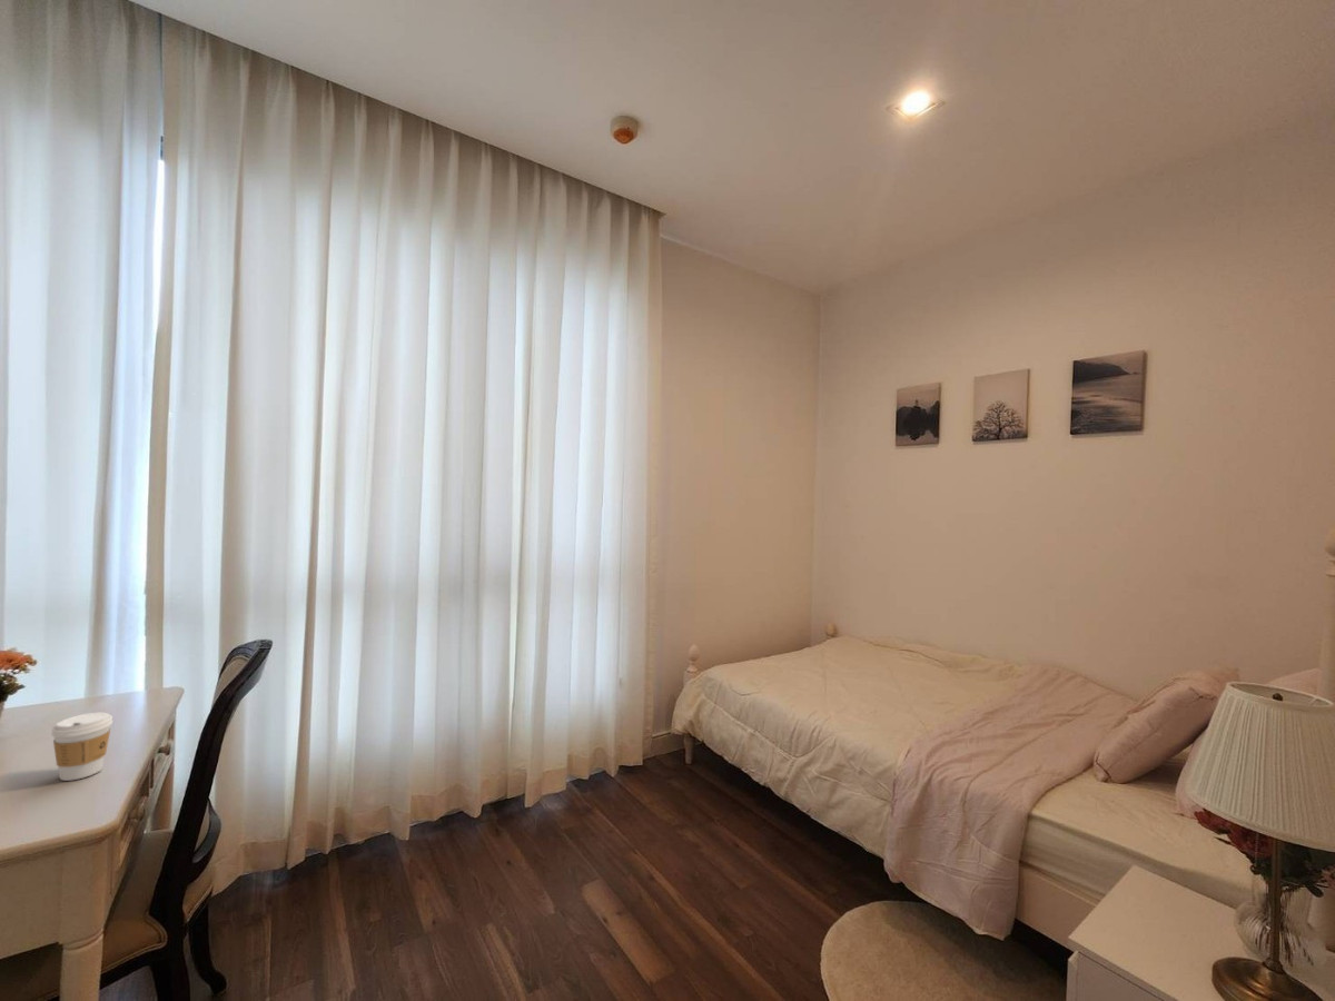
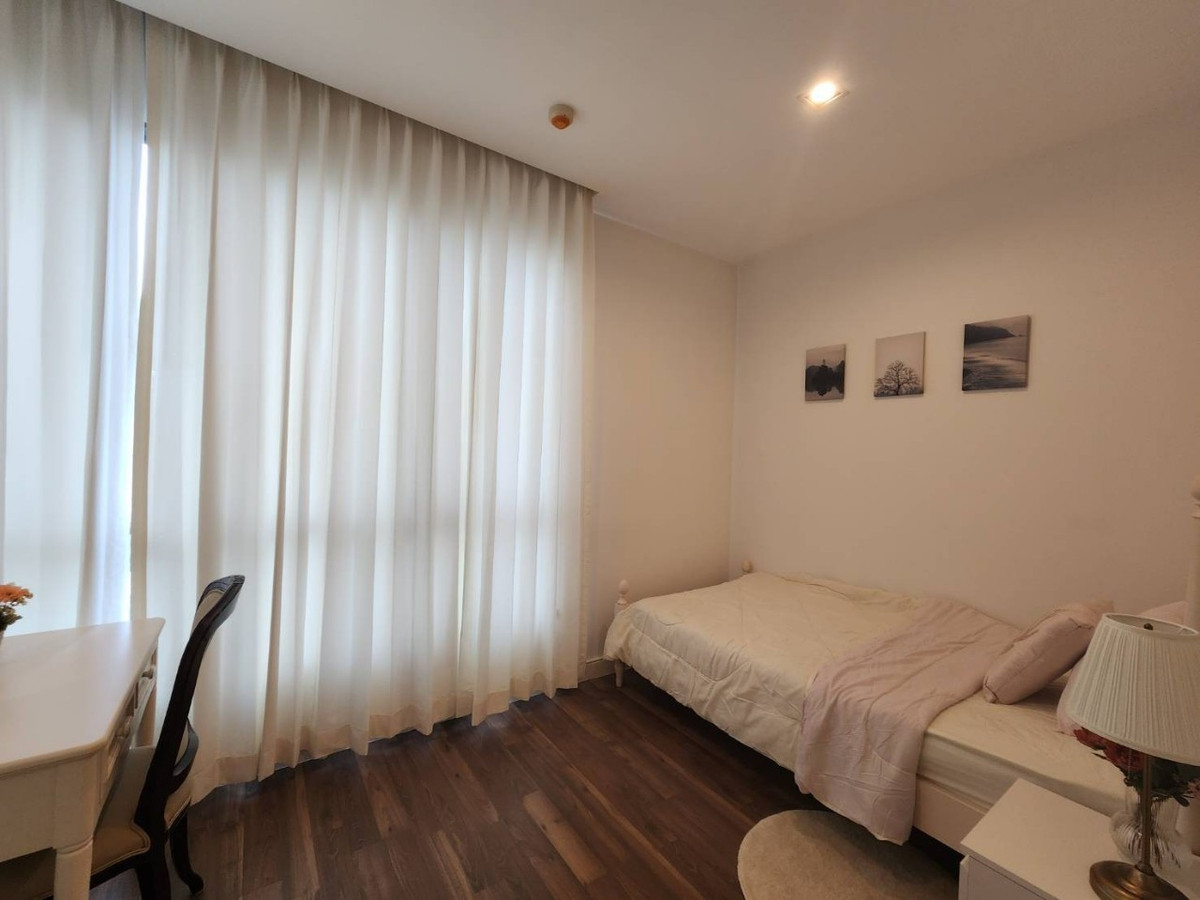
- coffee cup (82, 744)
